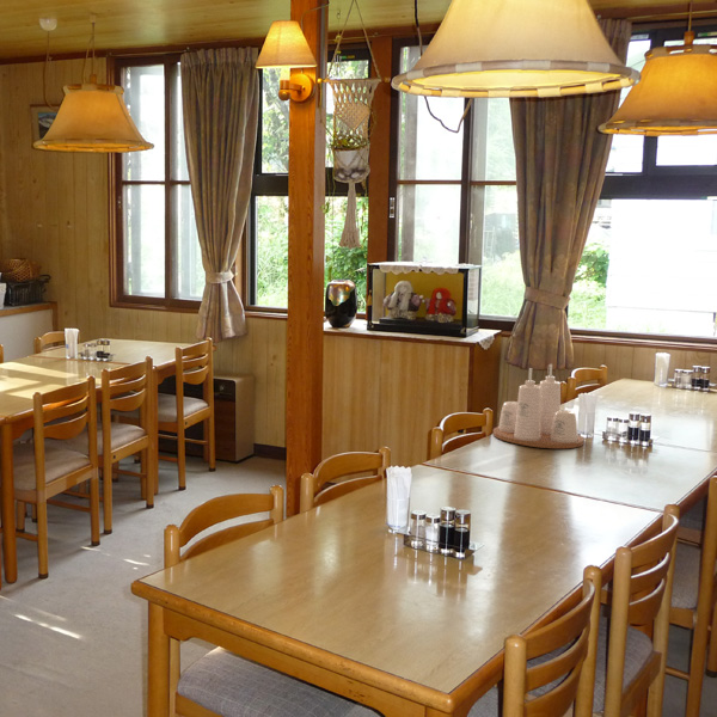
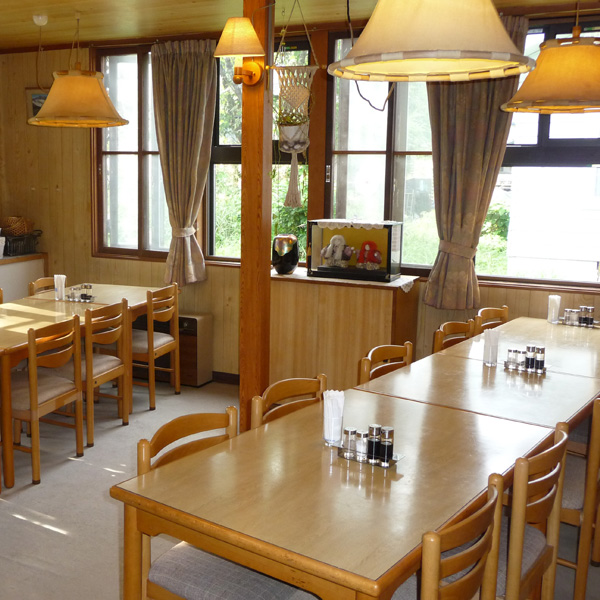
- condiment set (539, 402)
